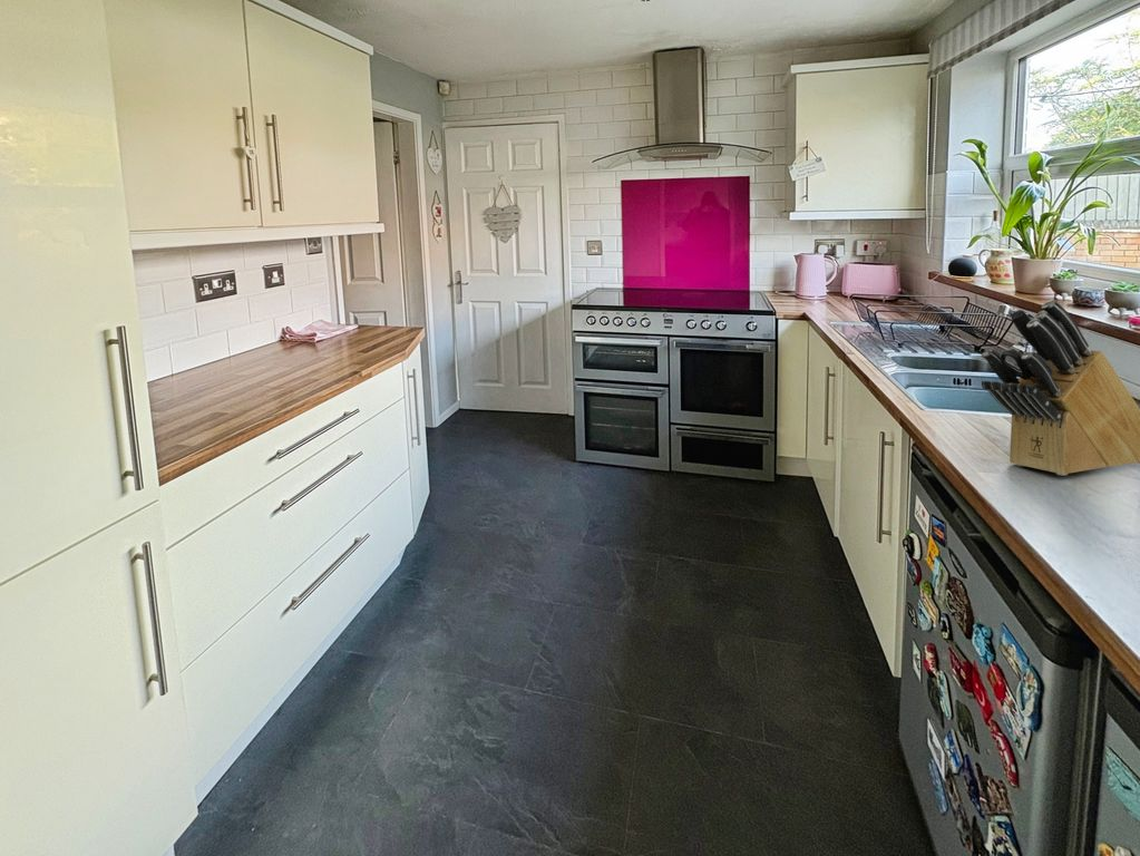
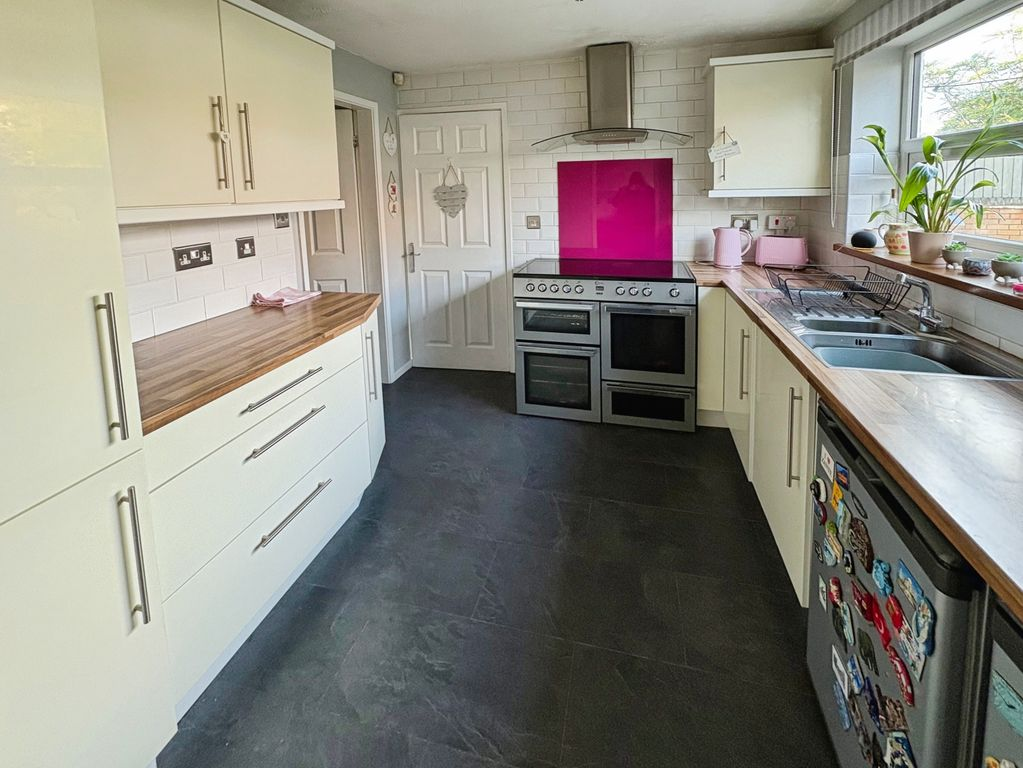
- knife block (1073, 383)
